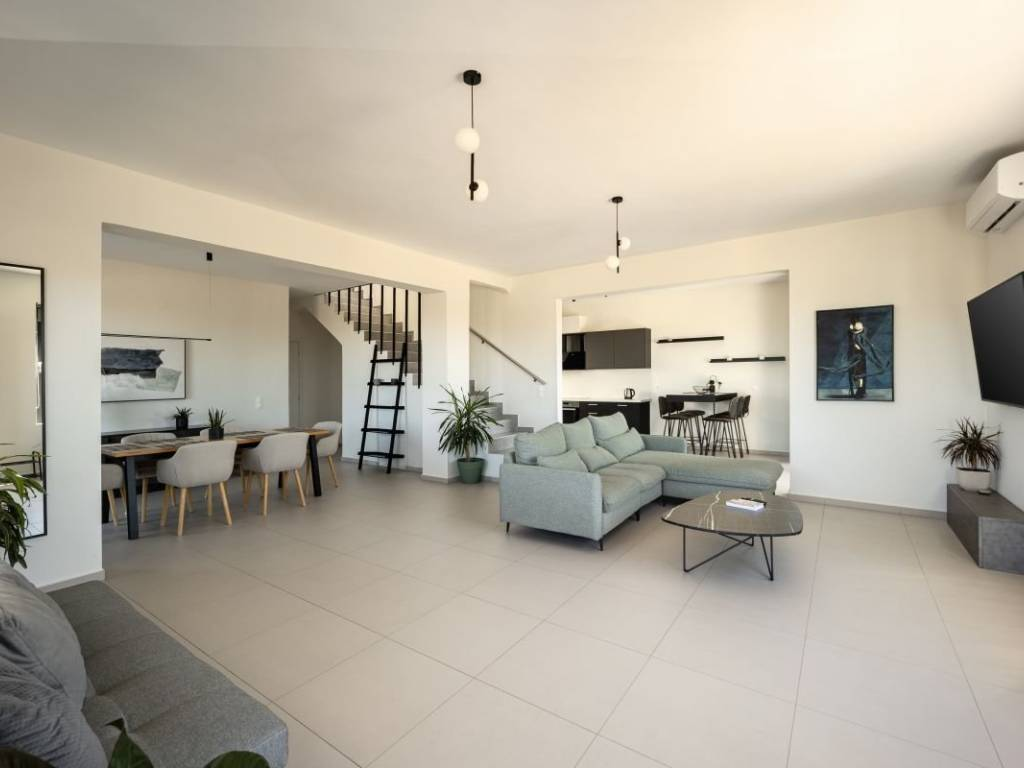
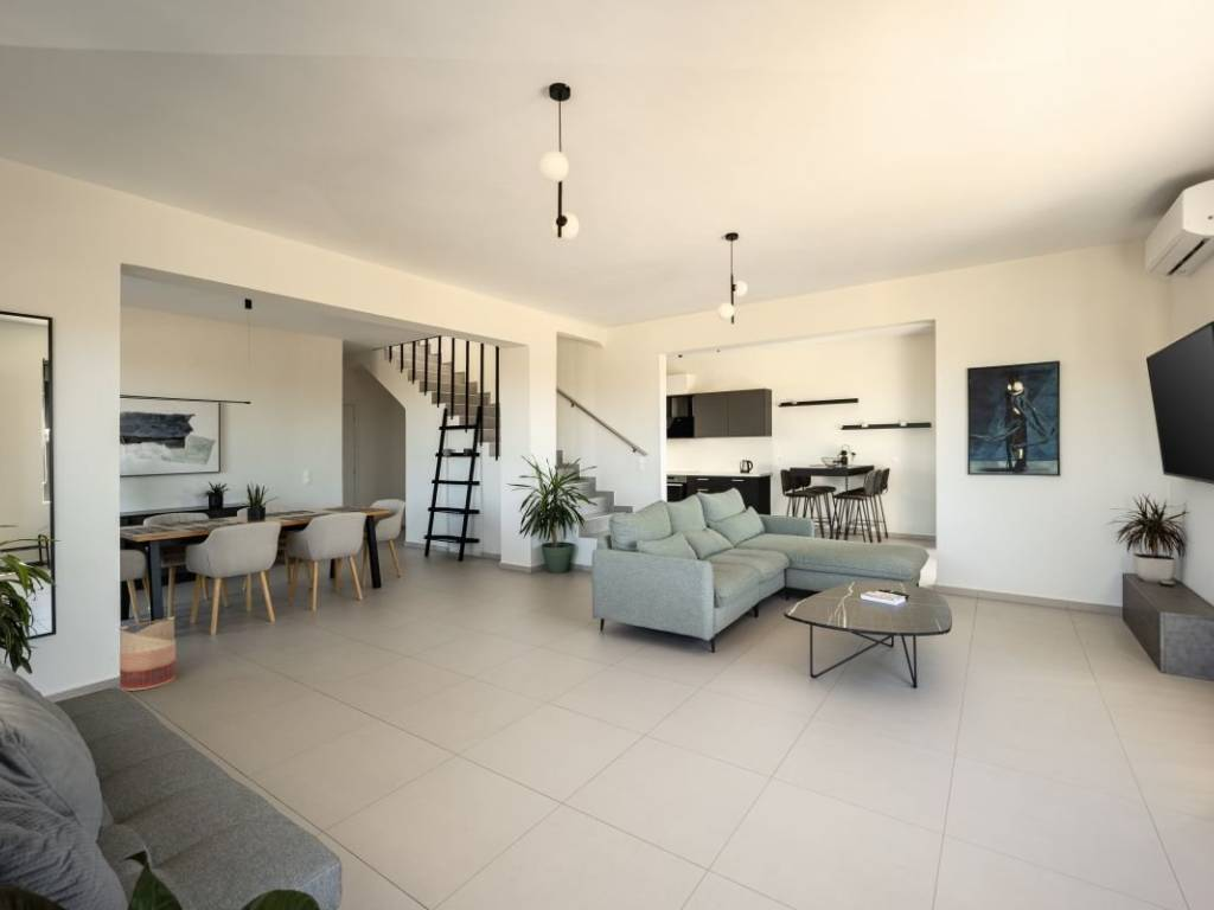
+ basket (148, 652)
